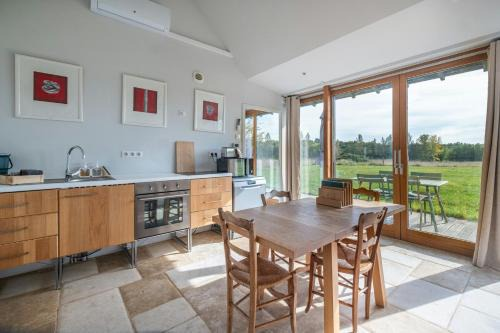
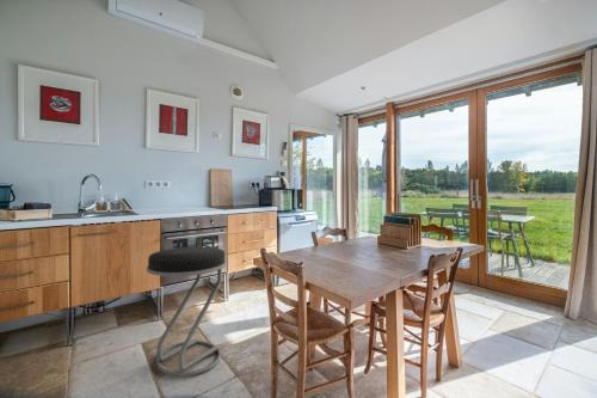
+ stool (185, 304)
